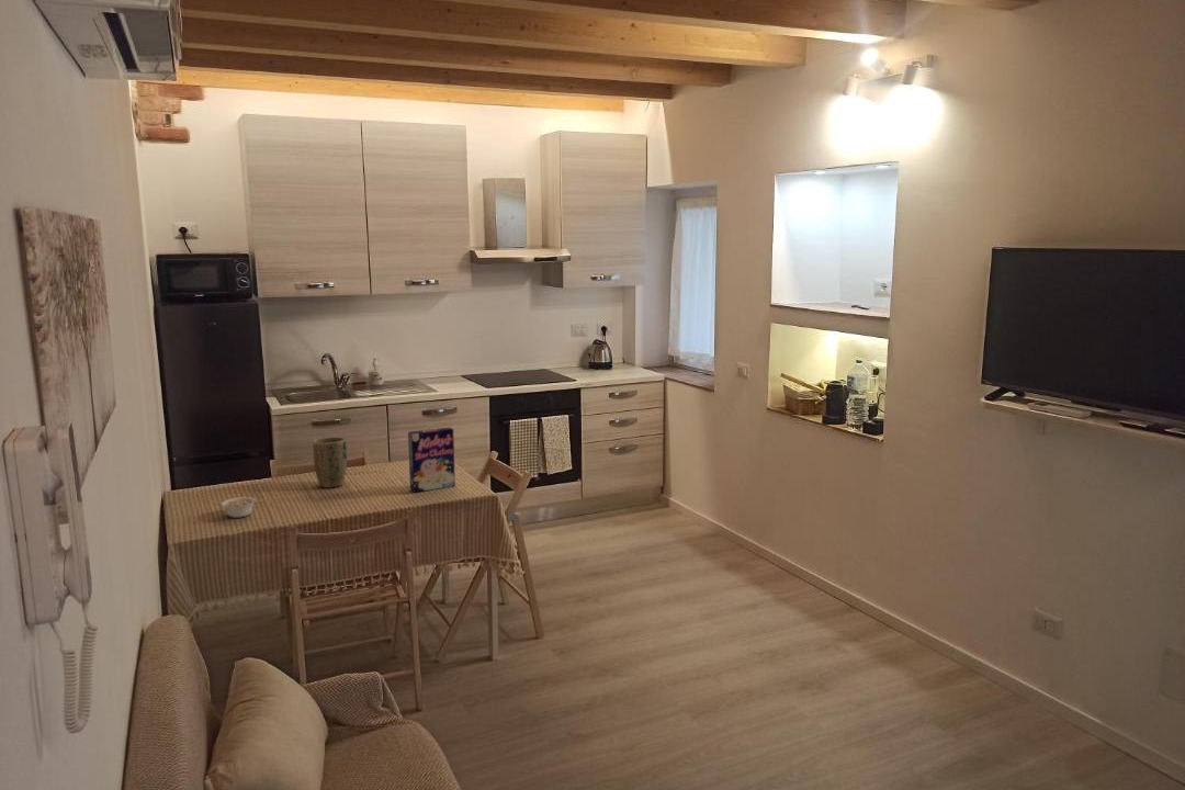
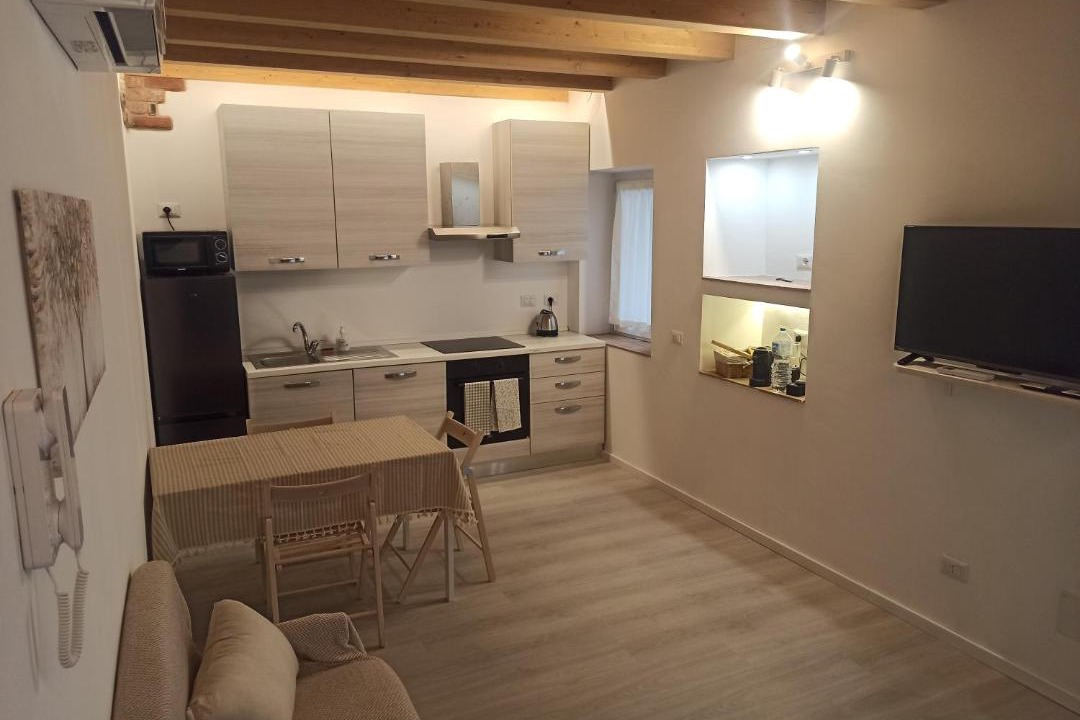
- cereal box (431, 459)
- legume (239, 506)
- plant pot (330, 462)
